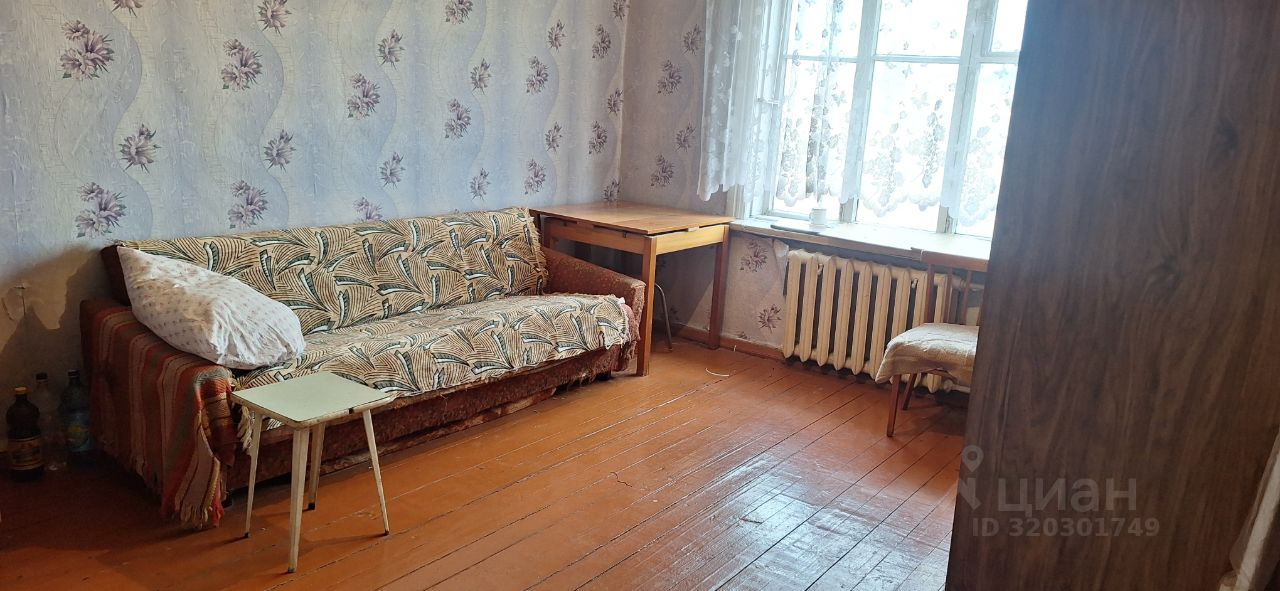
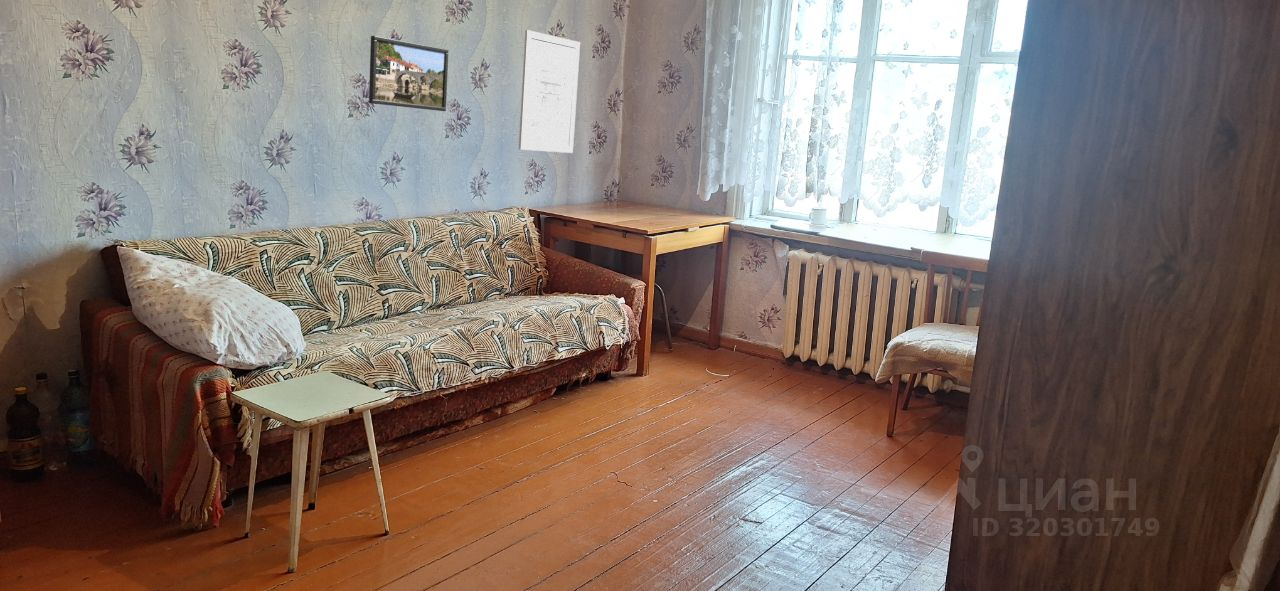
+ wall art (550, 94)
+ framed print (410, 75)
